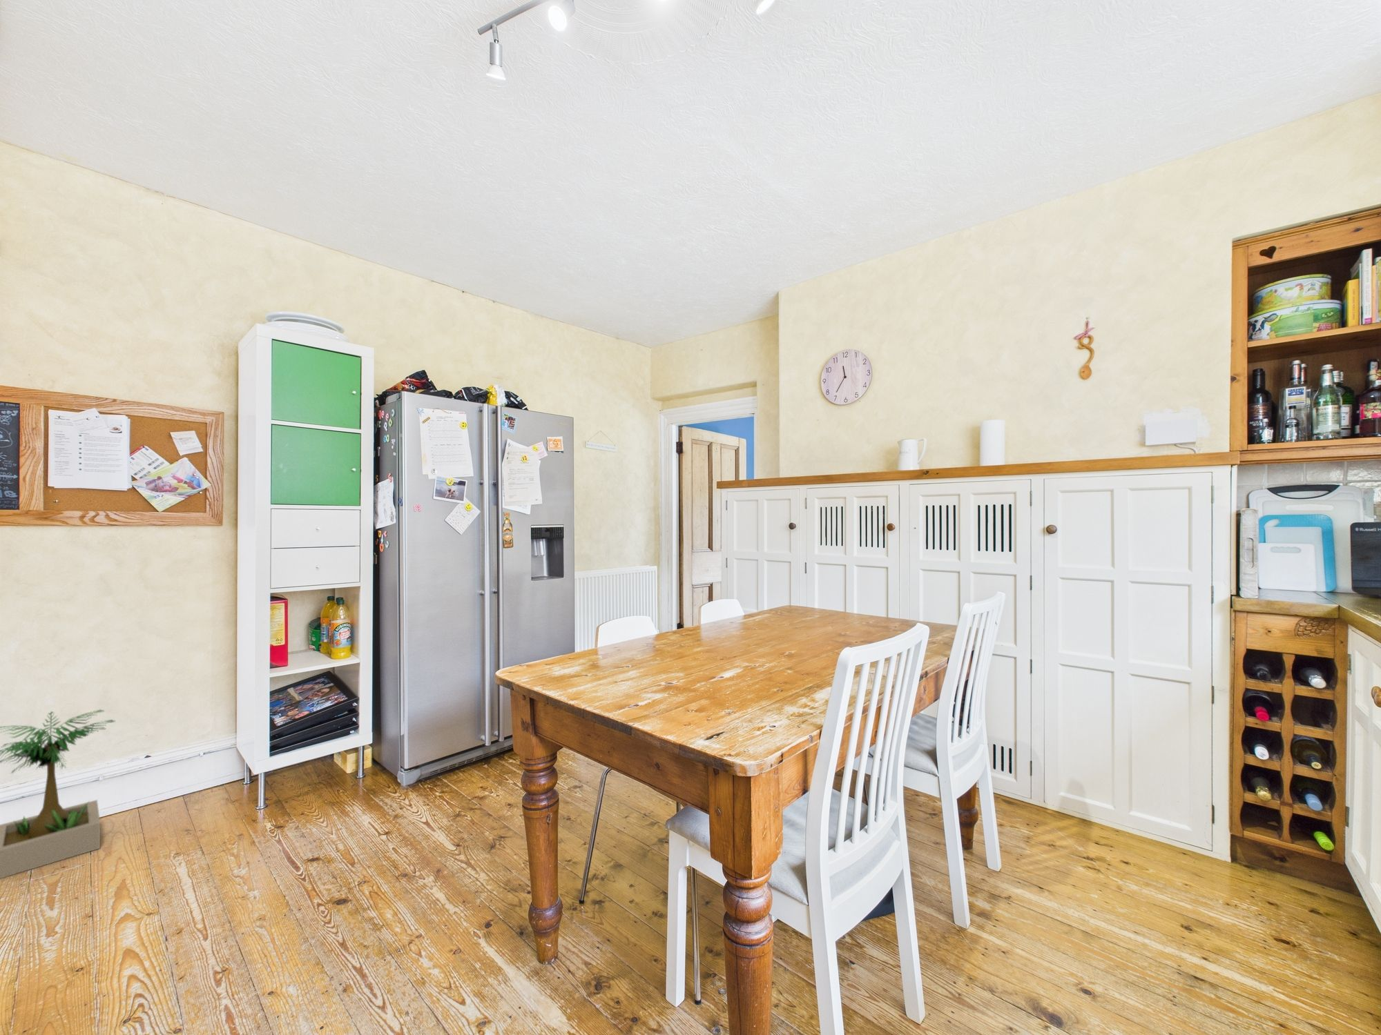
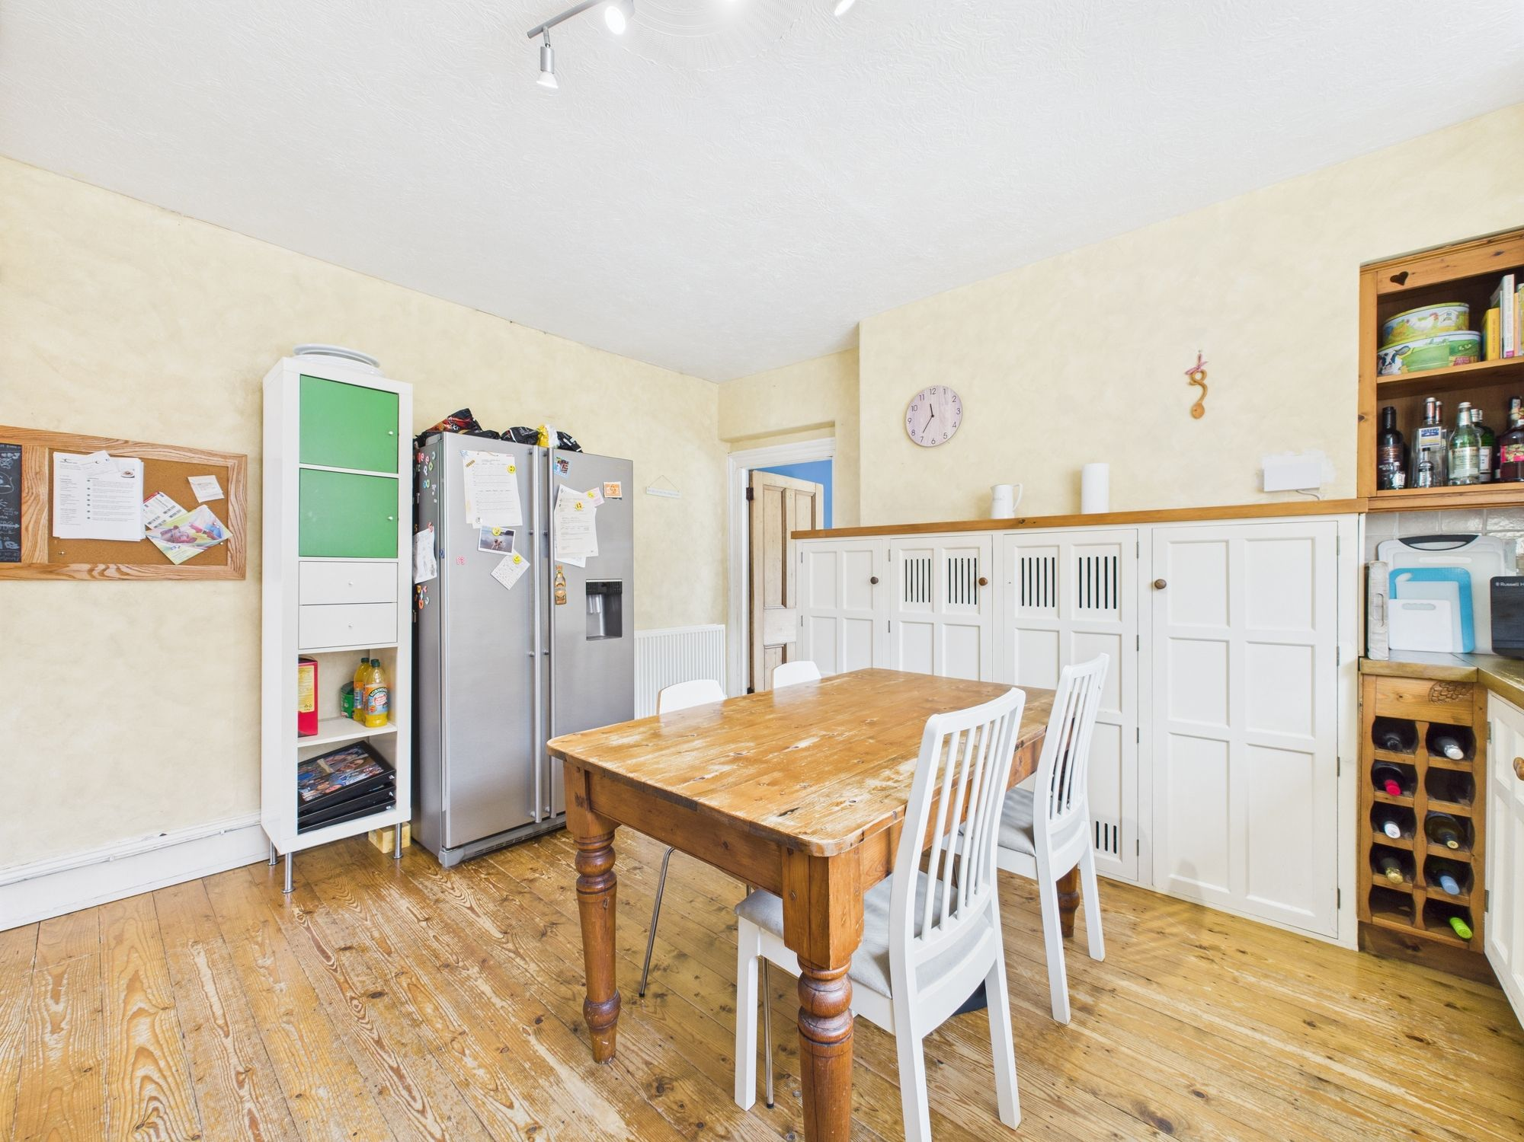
- potted plant (55, 783)
